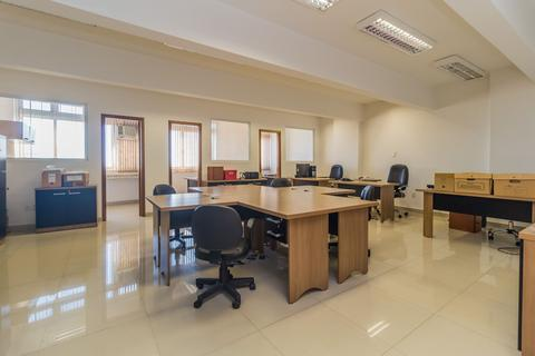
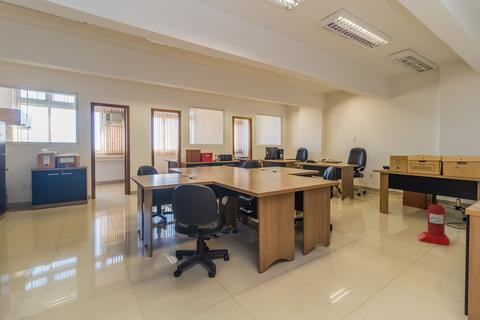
+ fire extinguisher (432, 219)
